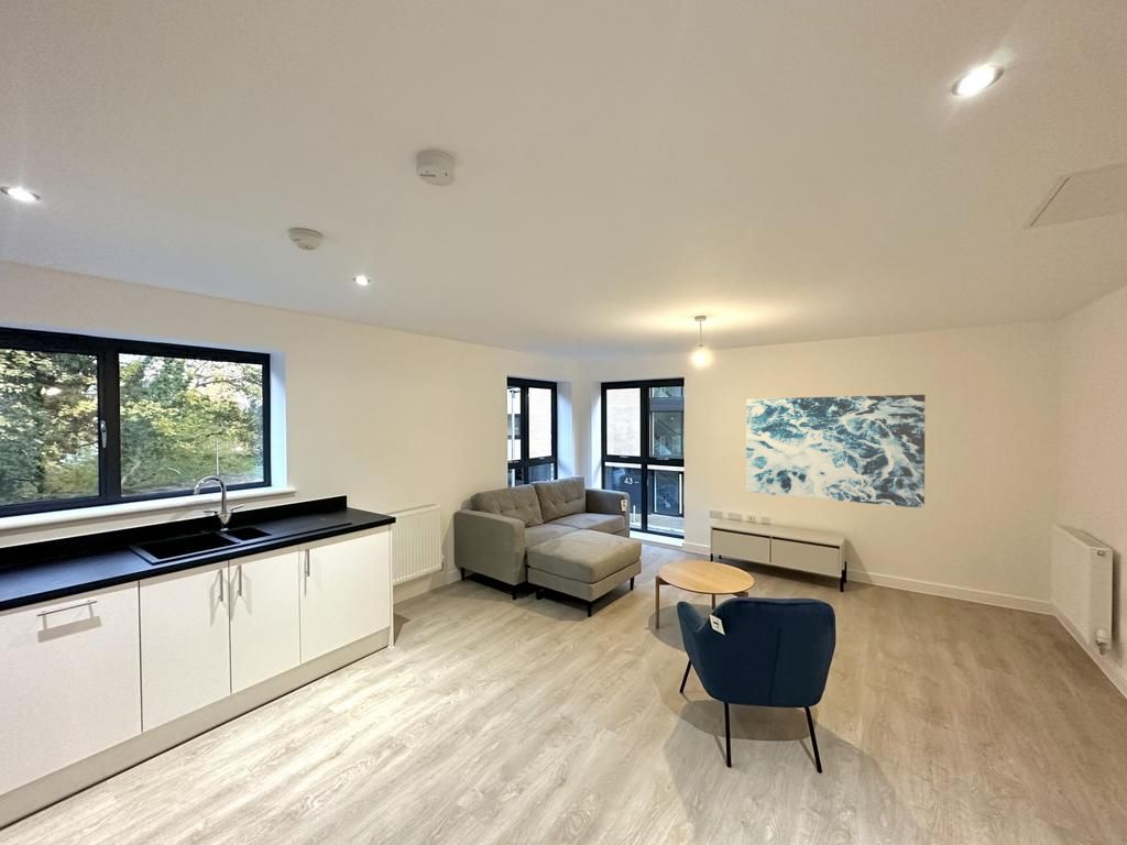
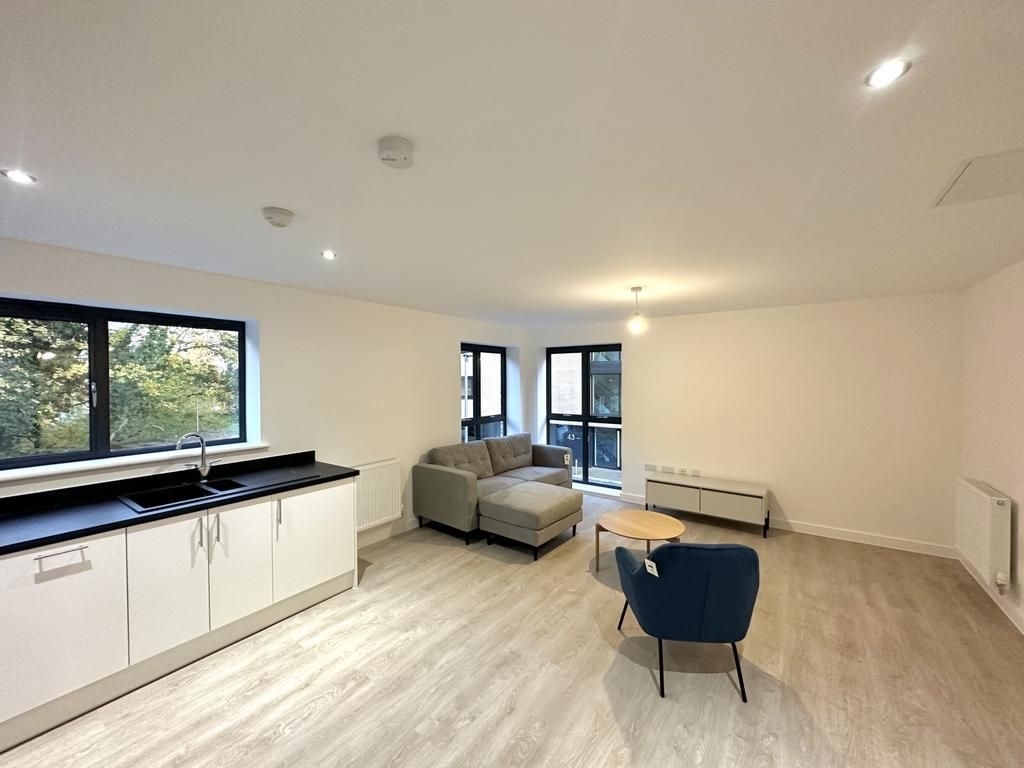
- wall art (827, 448)
